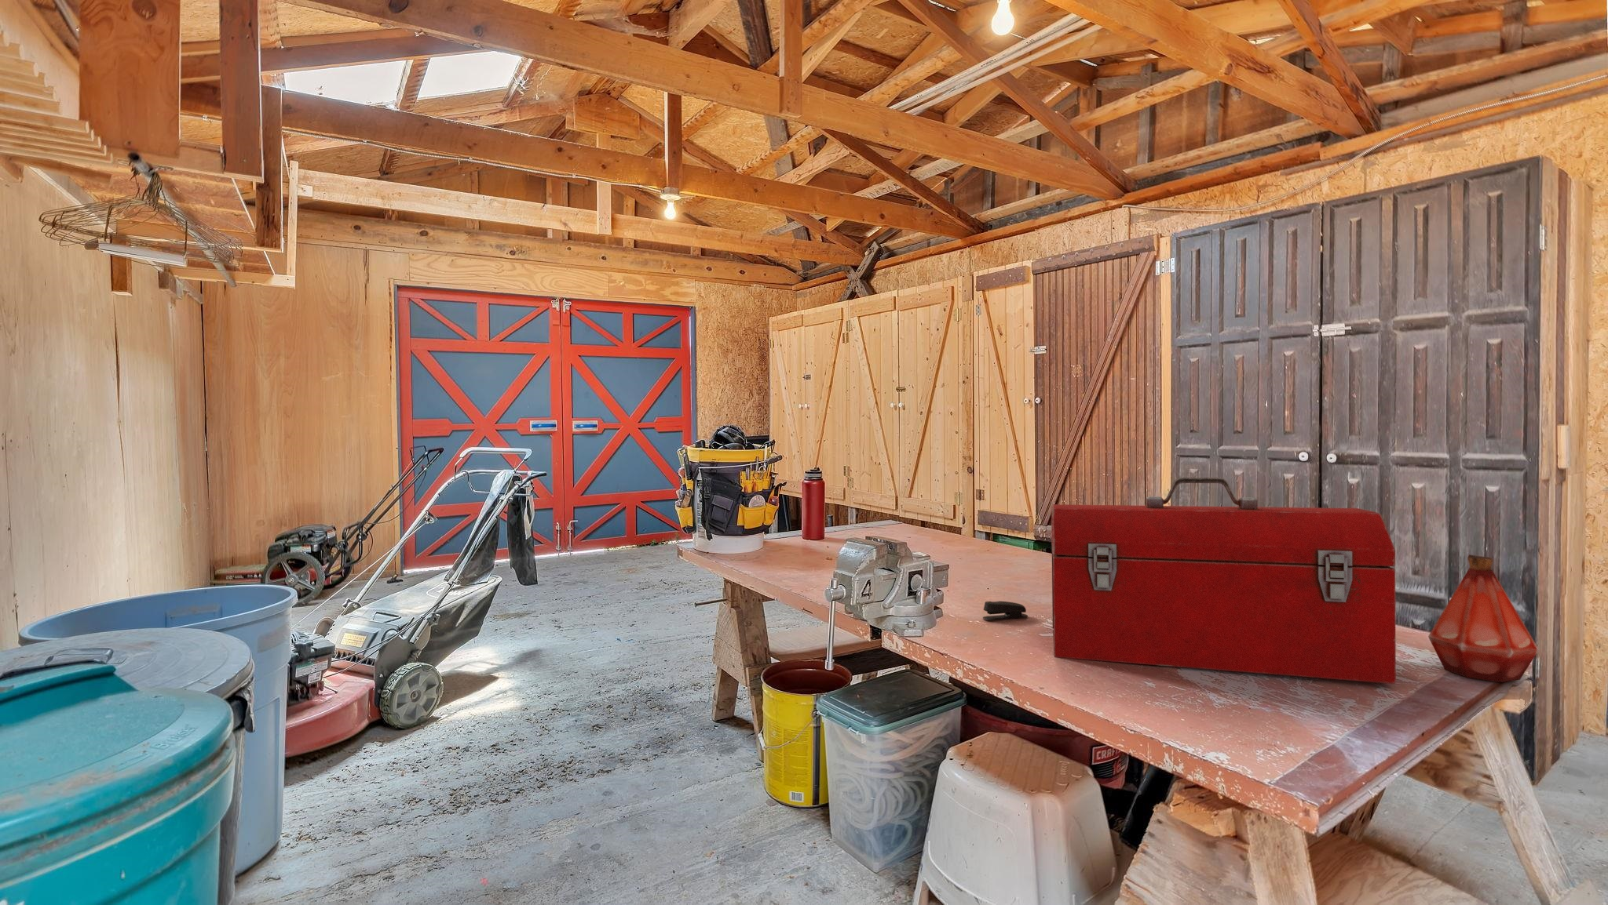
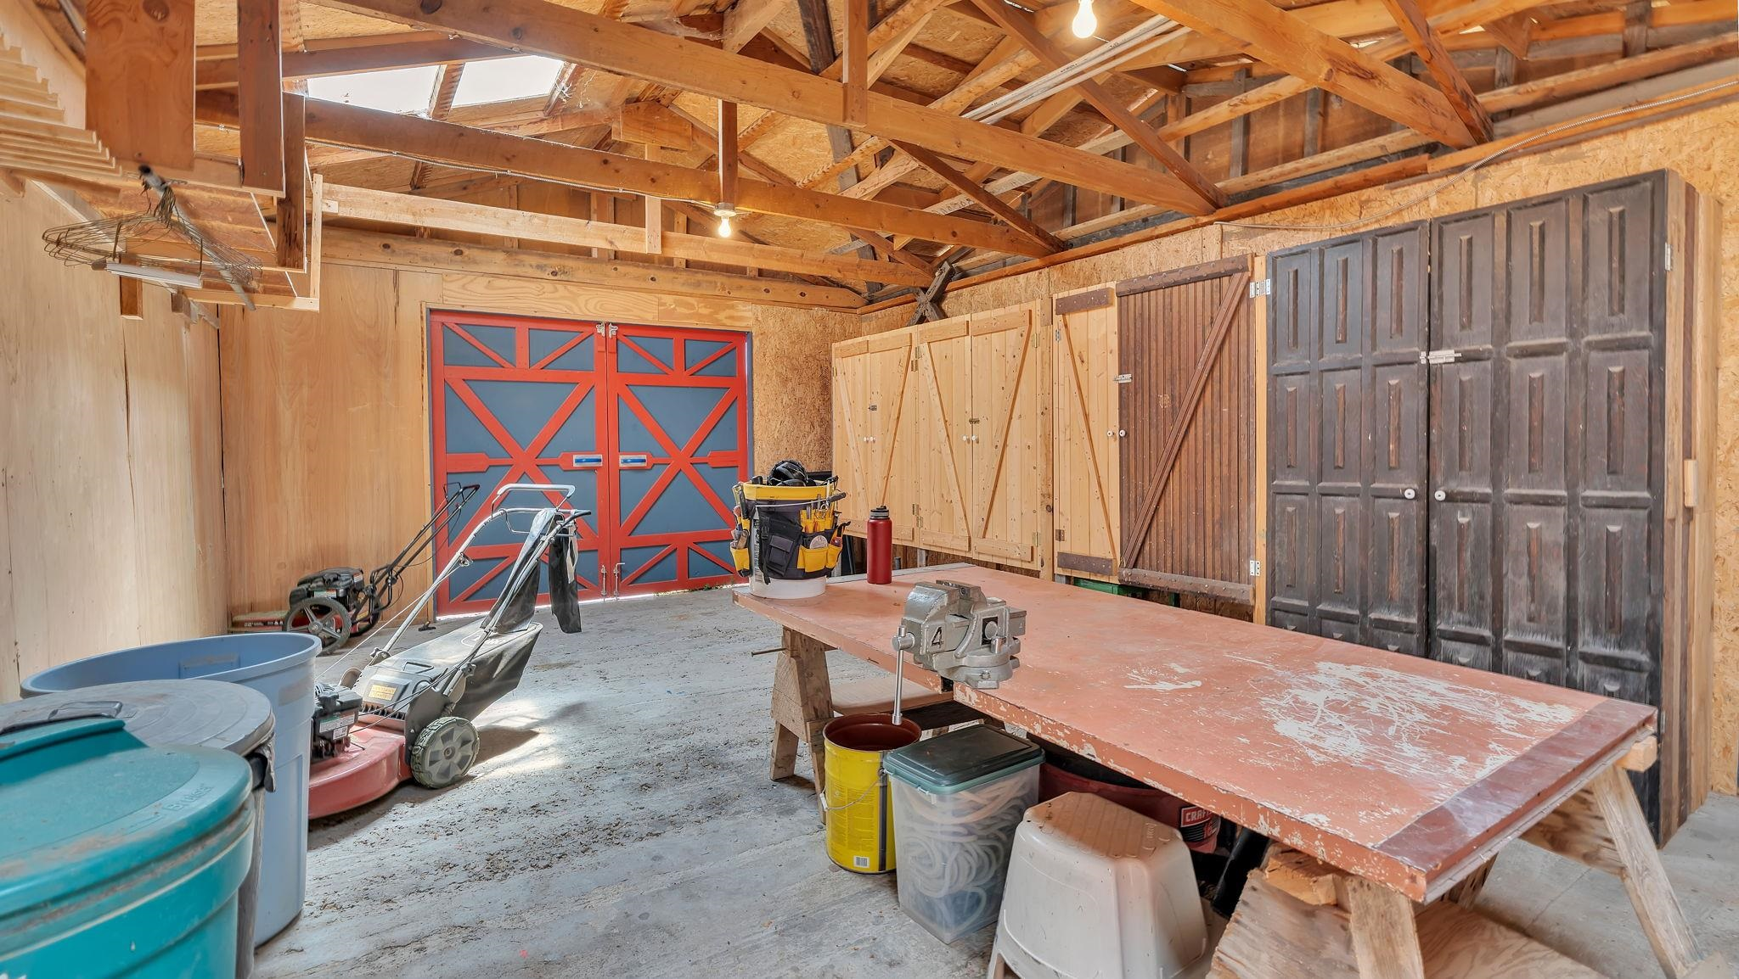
- toolbox (1202, 566)
- stapler (1005, 608)
- bottle (1478, 614)
